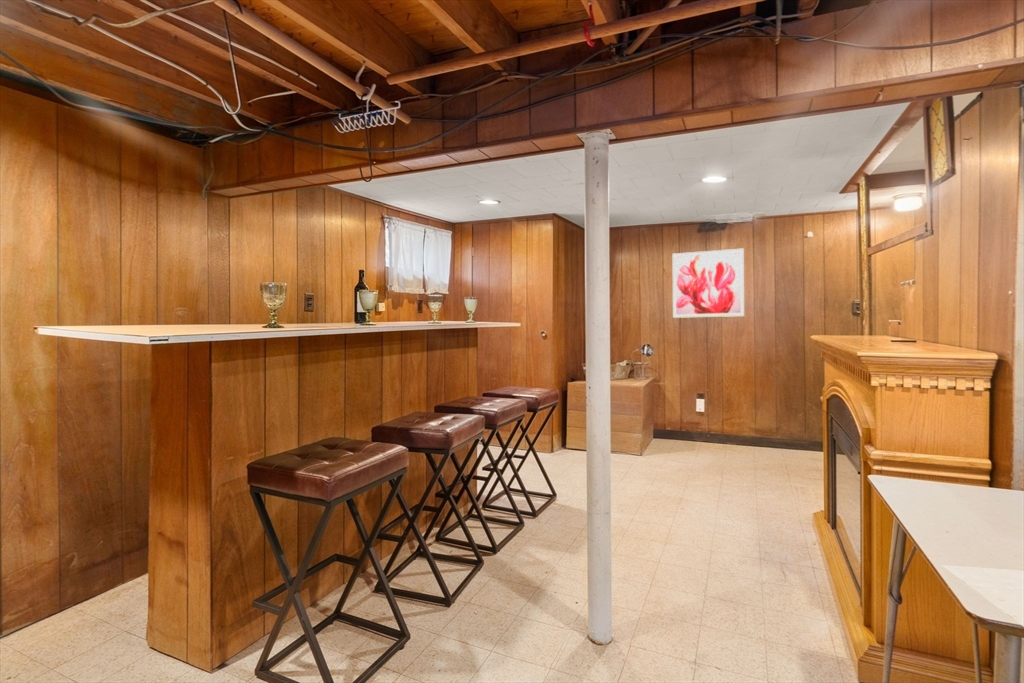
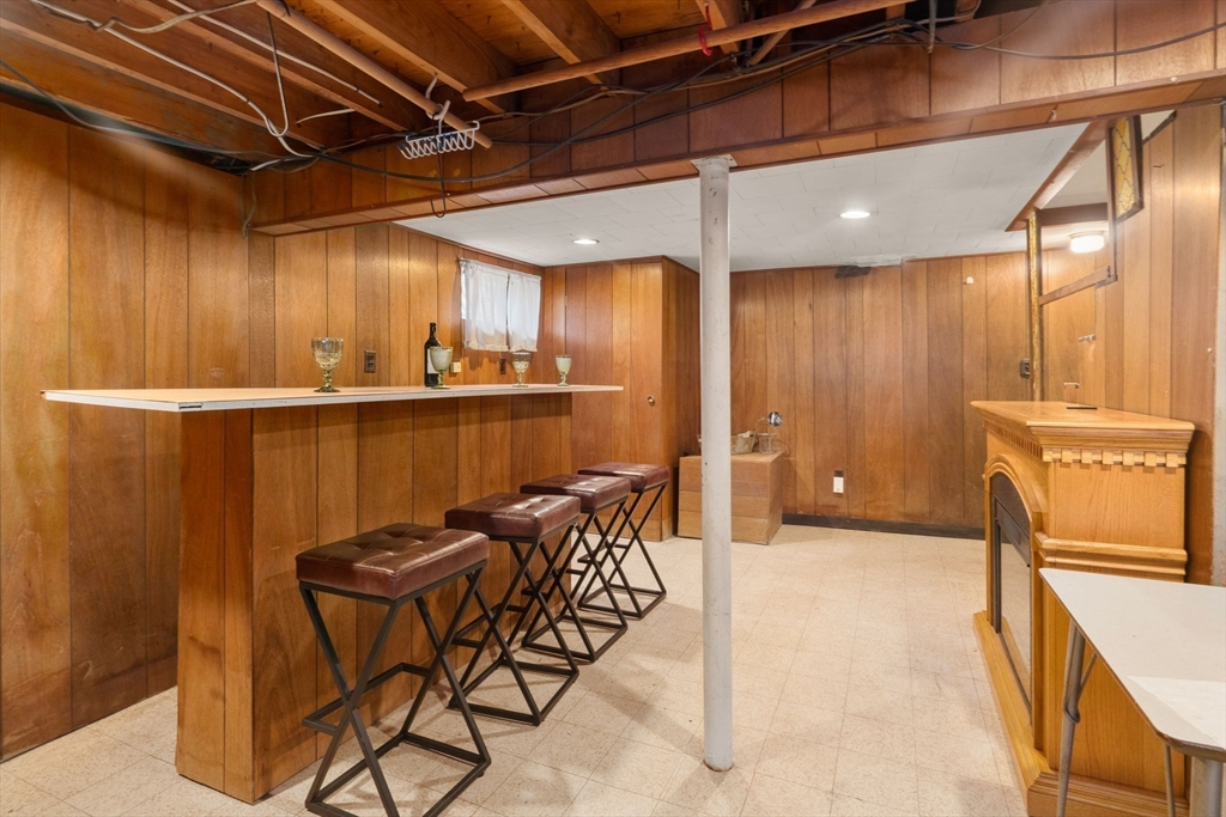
- wall art (707, 284)
